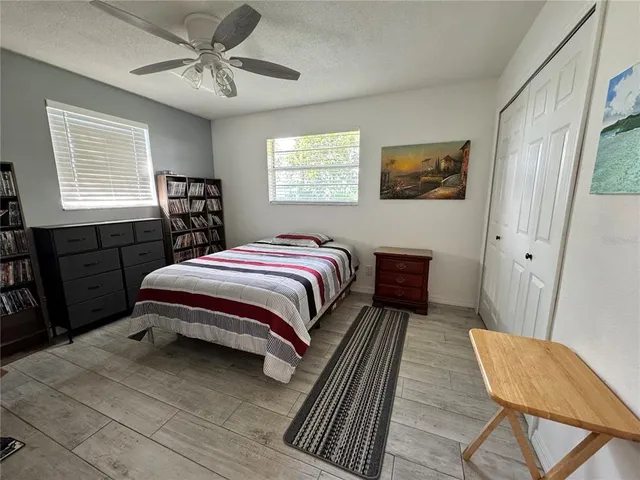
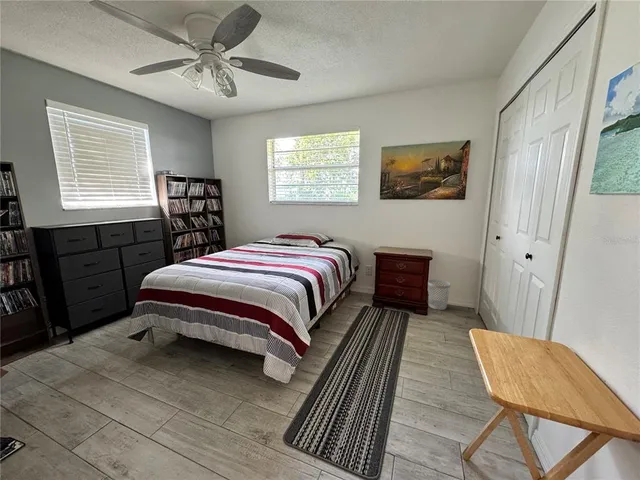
+ wastebasket (438, 294)
